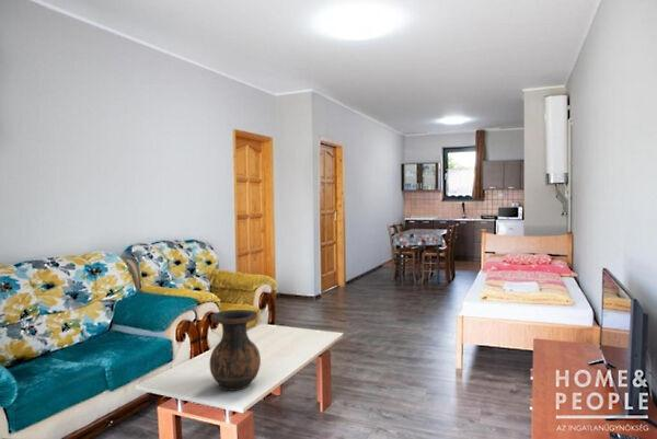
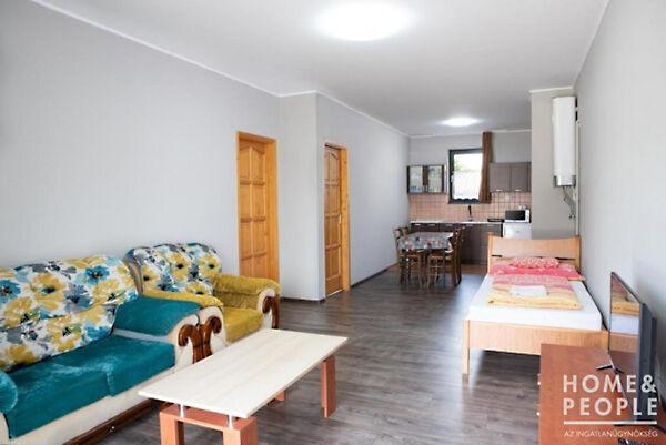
- vase (234, 348)
